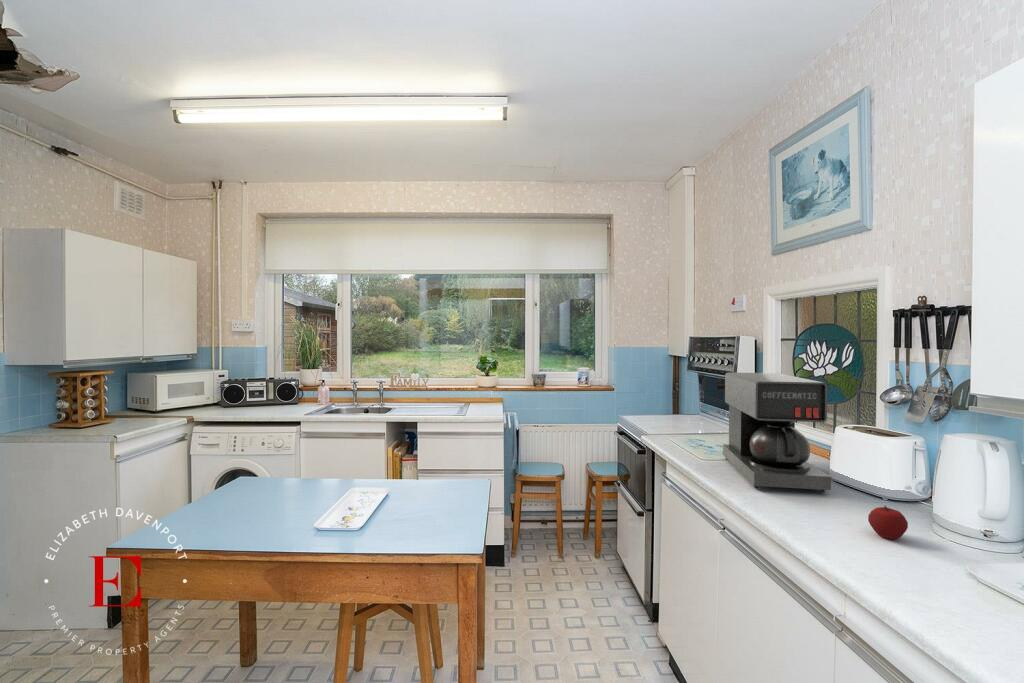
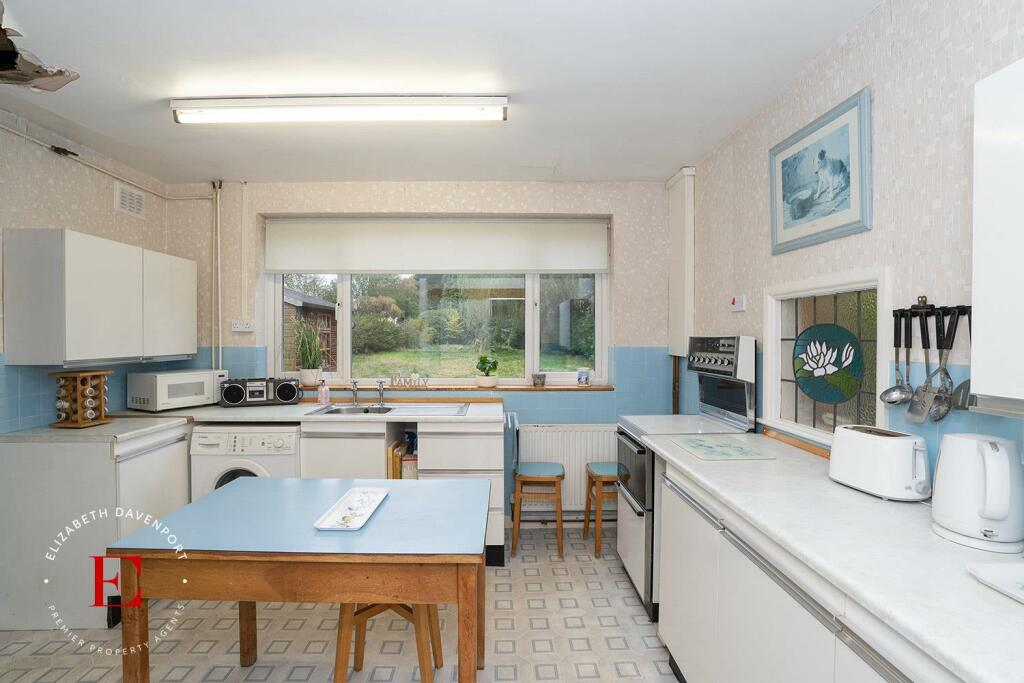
- apple (887, 521)
- coffee maker (769, 425)
